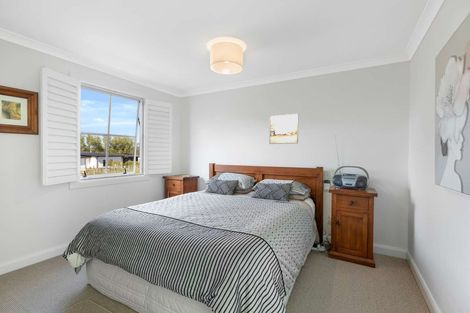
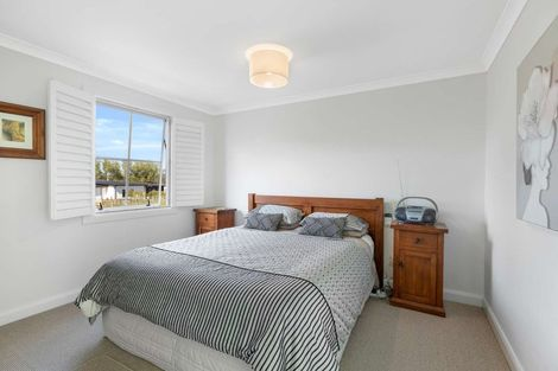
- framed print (283, 129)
